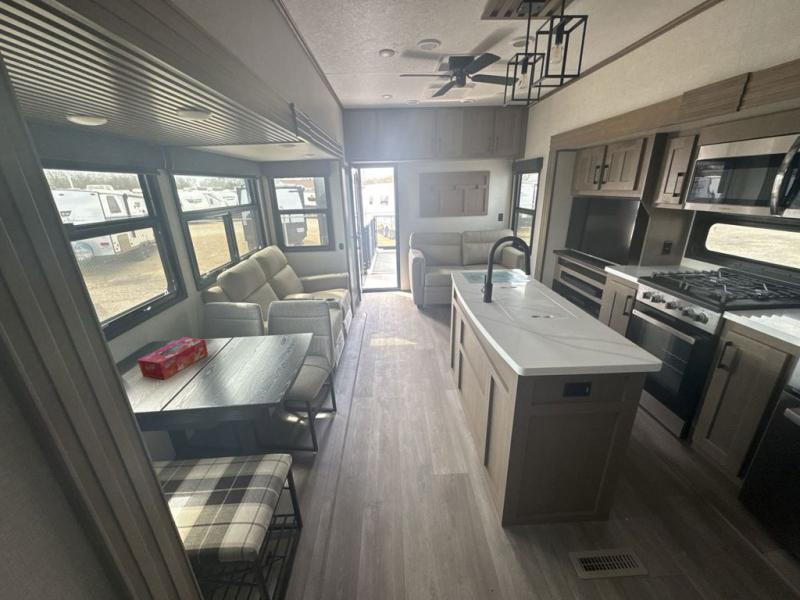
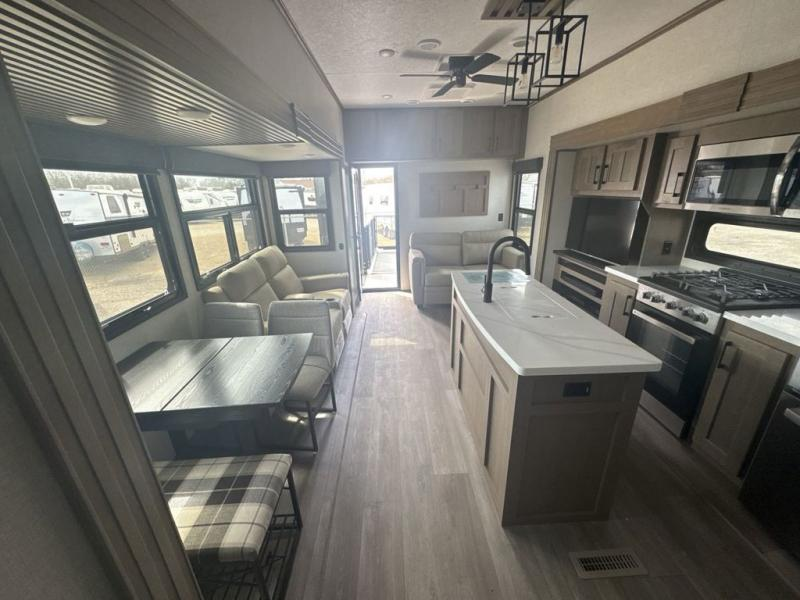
- tissue box (175, 356)
